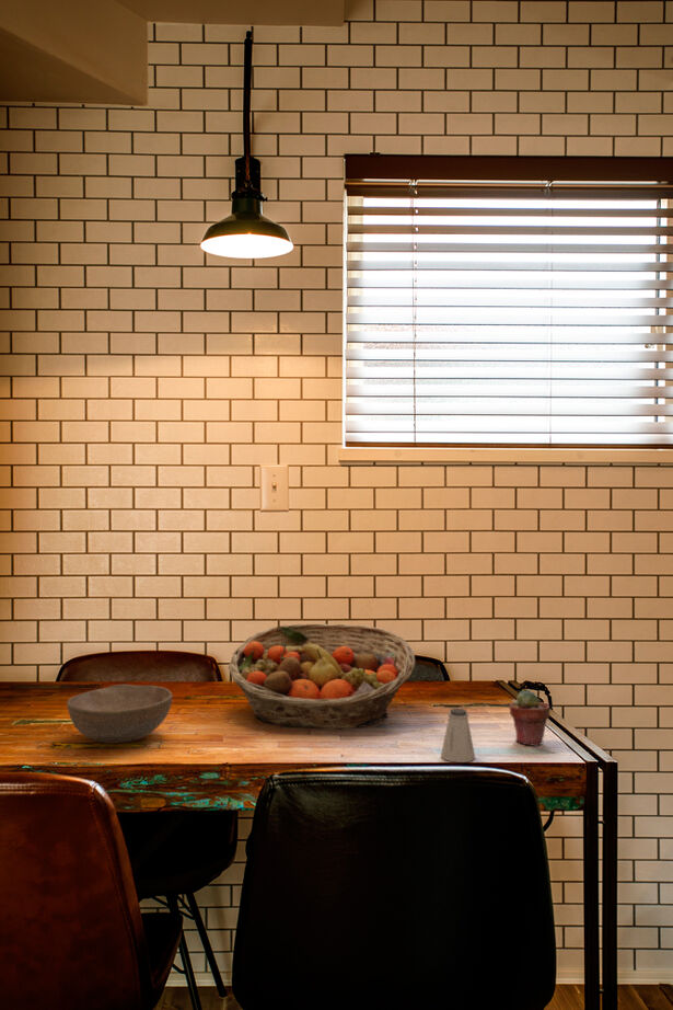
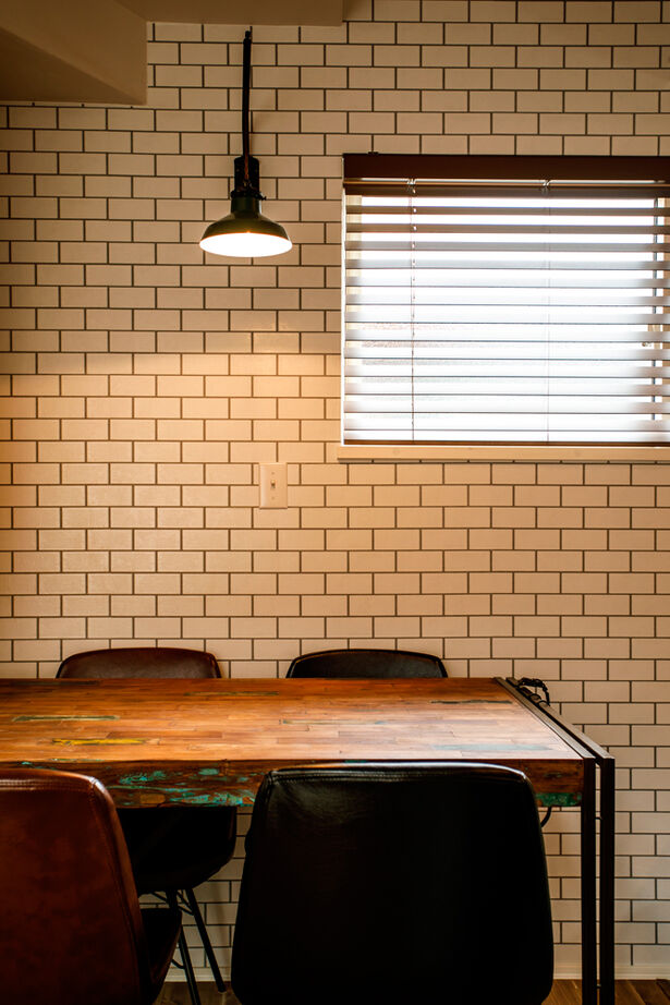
- fruit basket (321, 673)
- potted succulent (529, 715)
- saltshaker (457, 733)
- bowl (119, 716)
